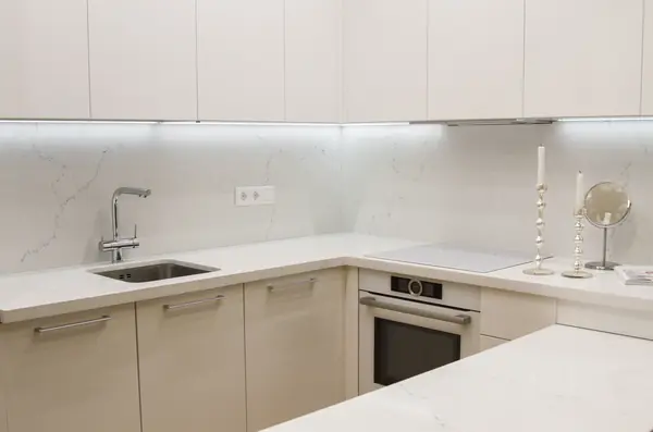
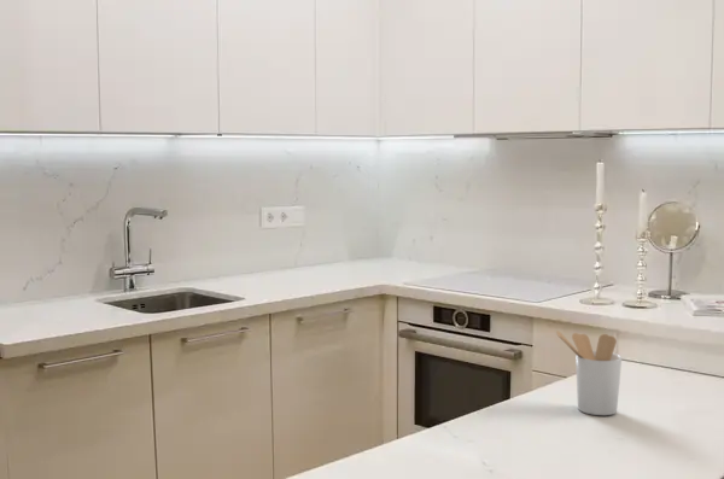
+ utensil holder (586, 369)
